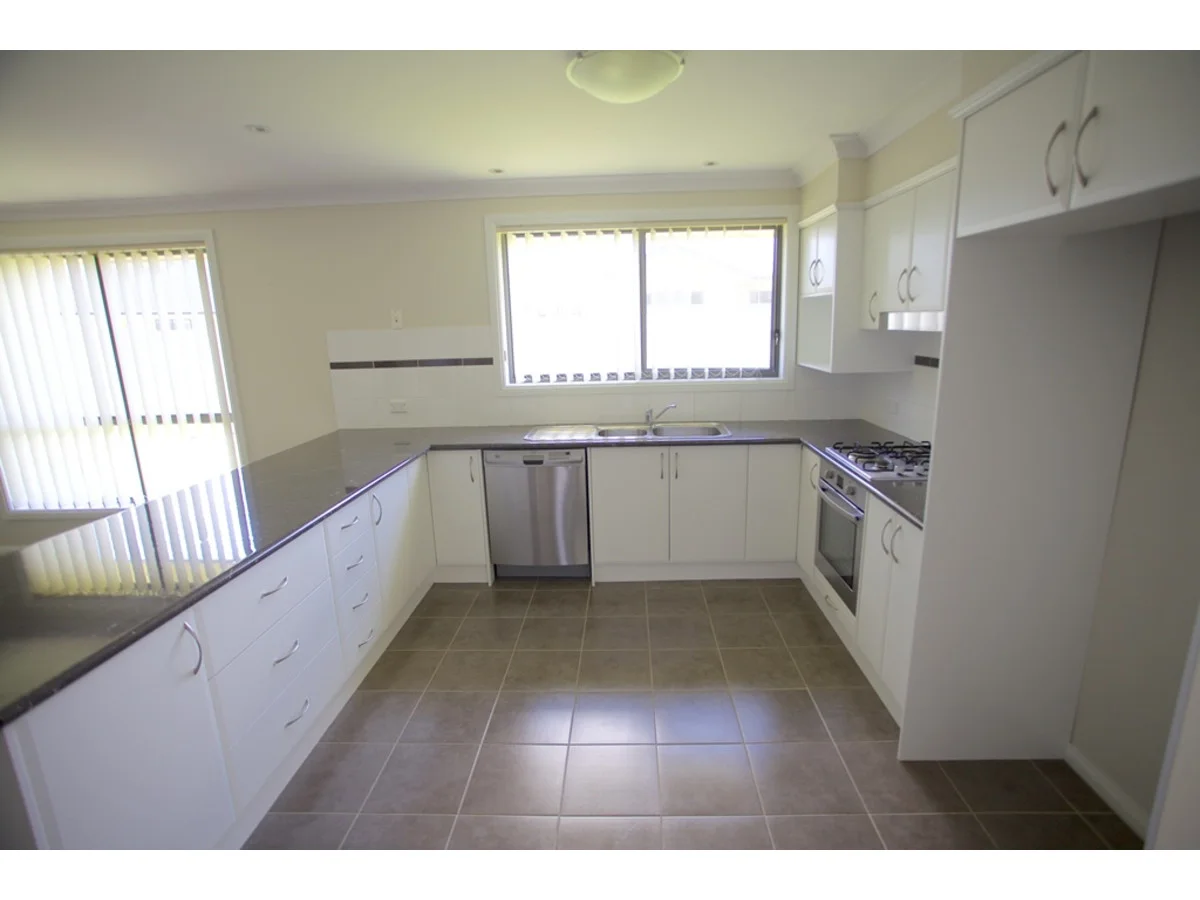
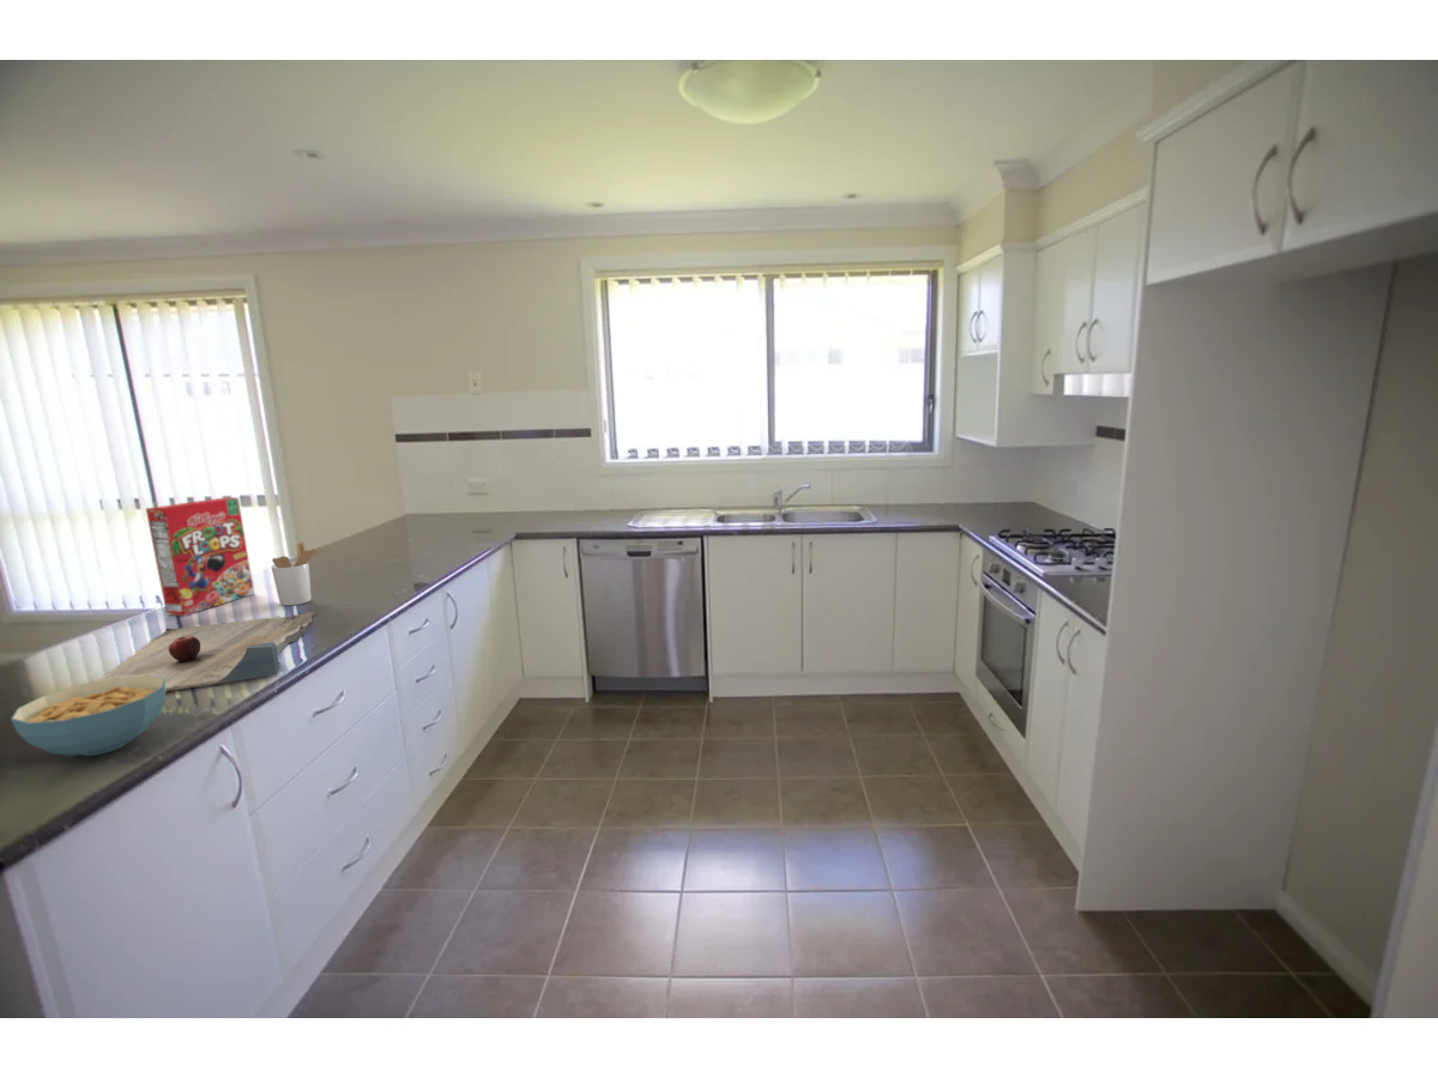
+ utensil holder (298, 574)
+ cereal bowl (98, 722)
+ cutting board (213, 638)
+ cereal box (204, 553)
